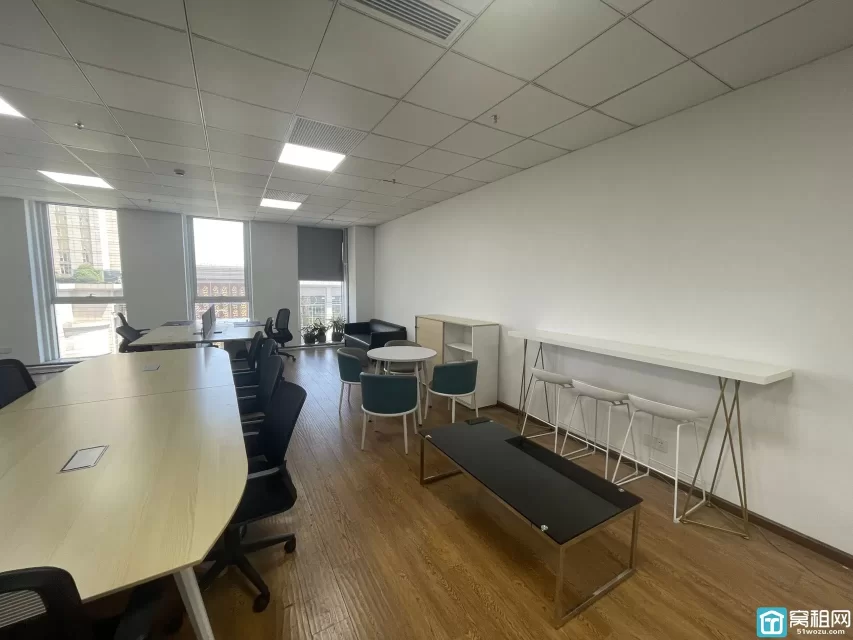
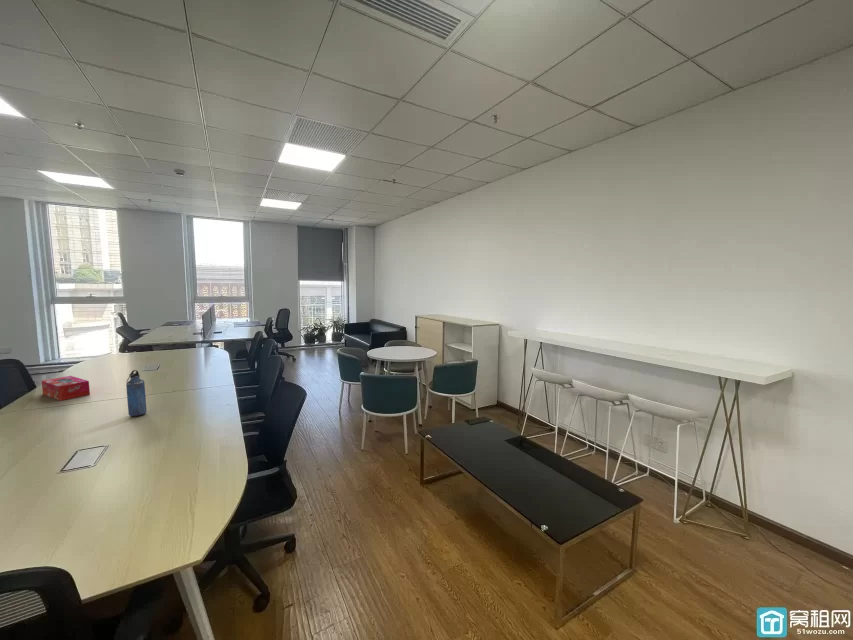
+ tissue box (65, 387)
+ water bottle (135, 392)
